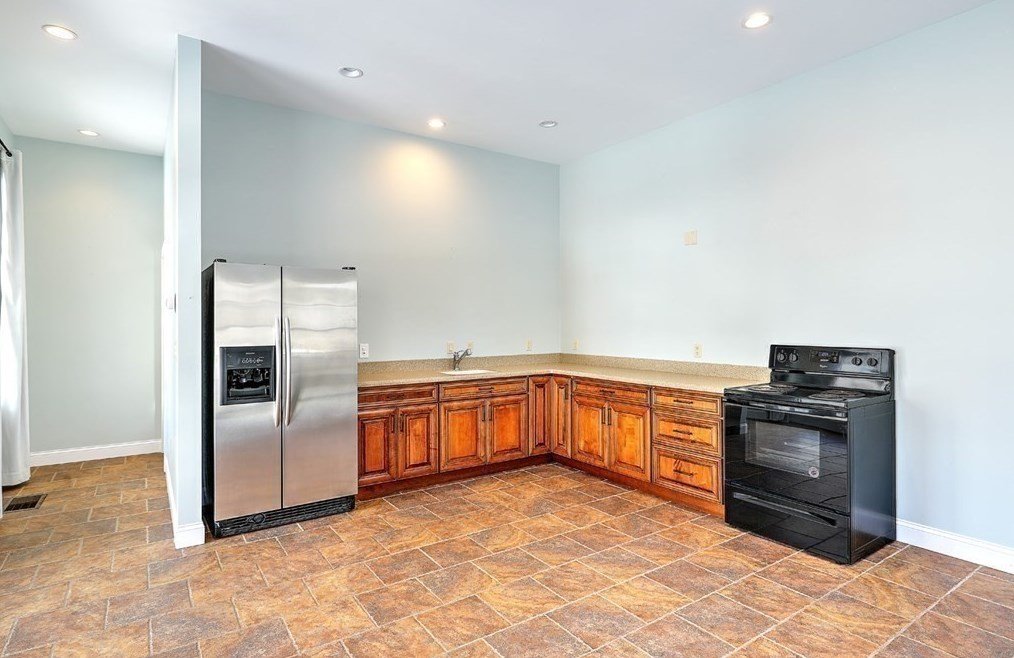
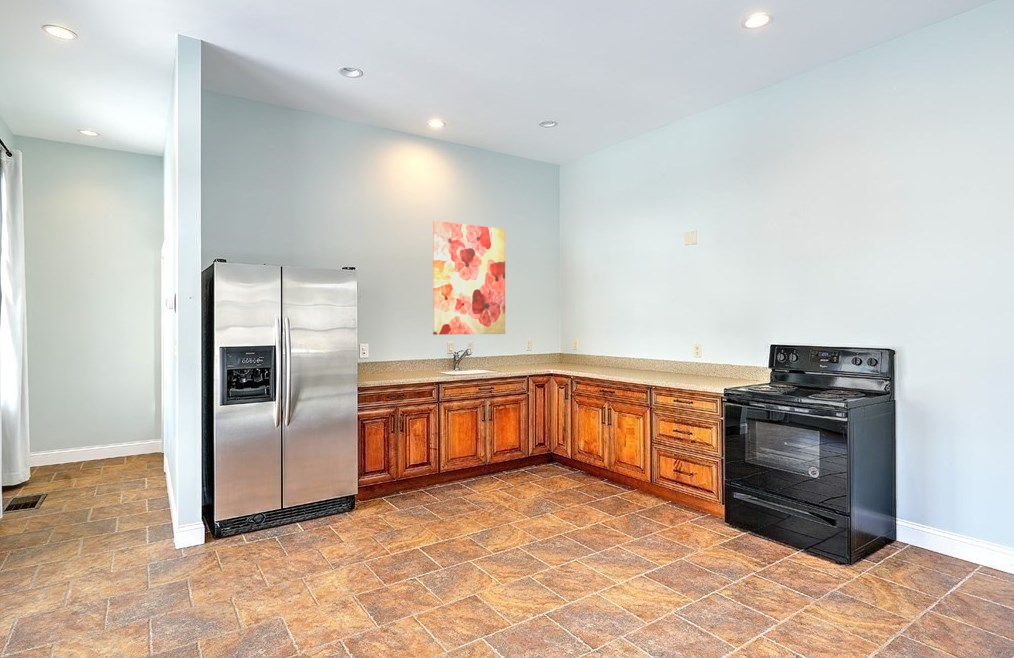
+ wall art (470, 279)
